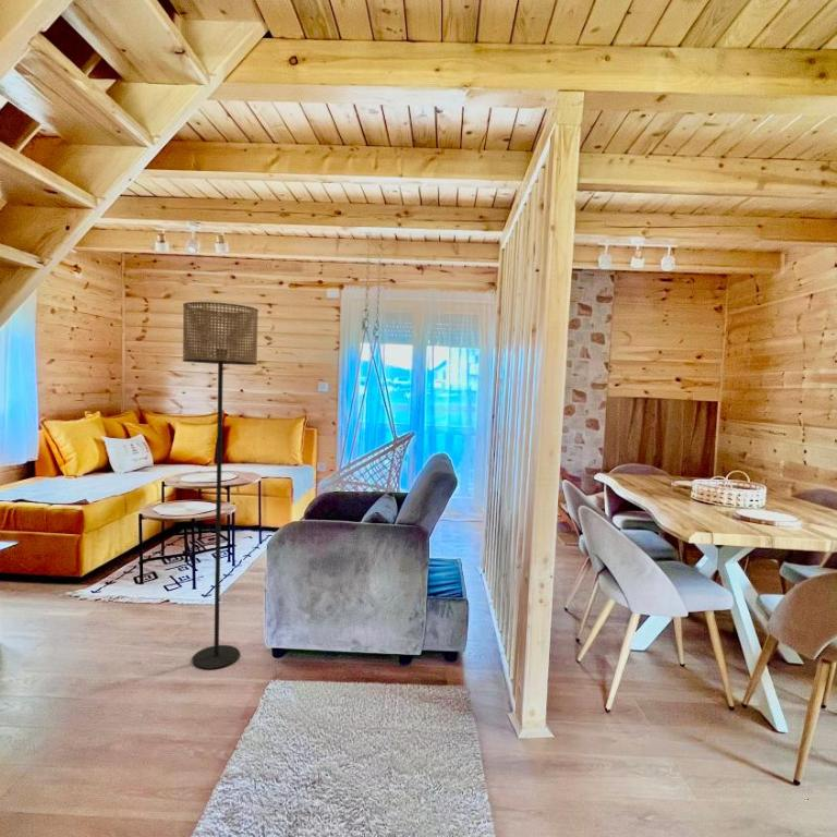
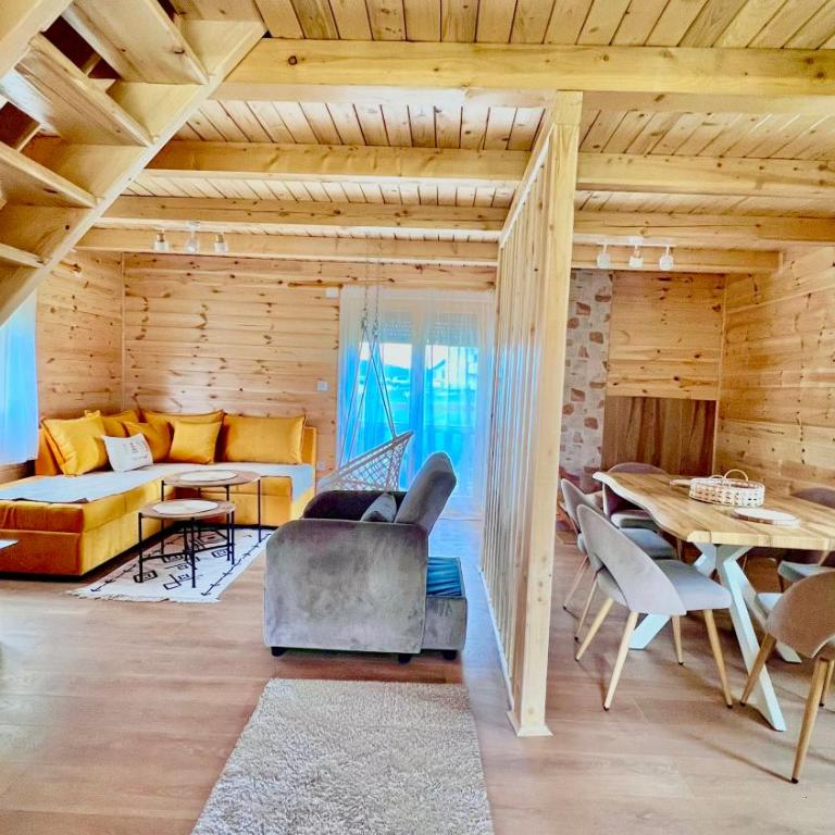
- floor lamp (218, 485)
